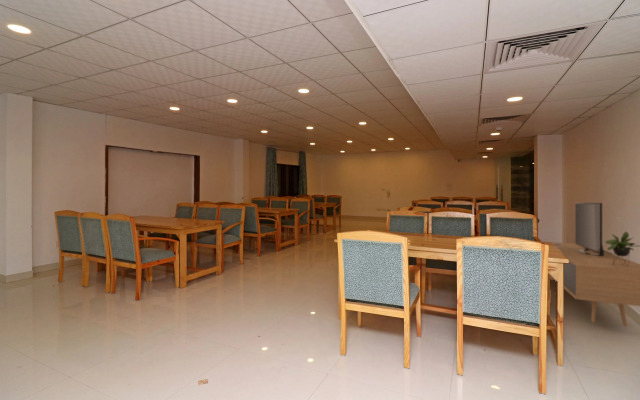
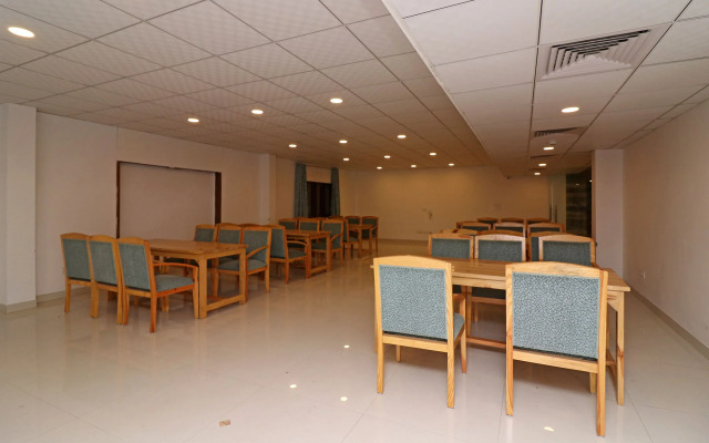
- media console (582, 251)
